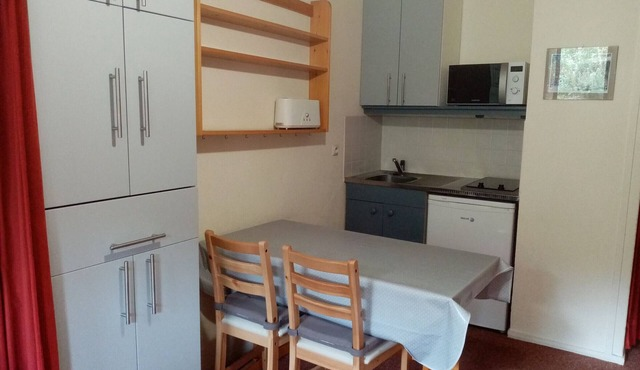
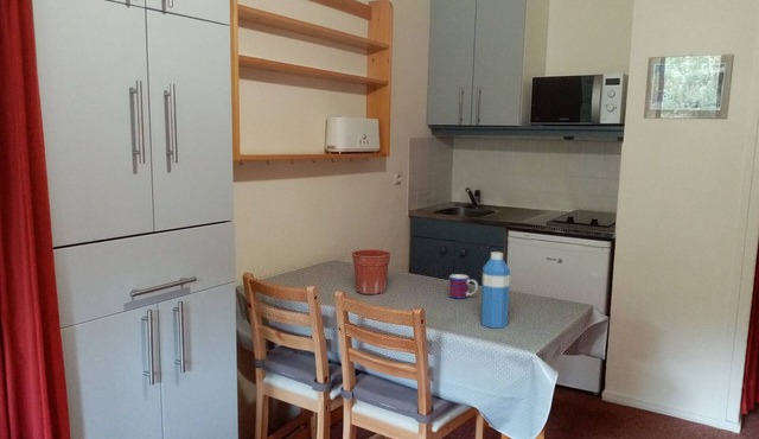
+ water bottle (495, 288)
+ mug (463, 286)
+ flower pot (370, 272)
